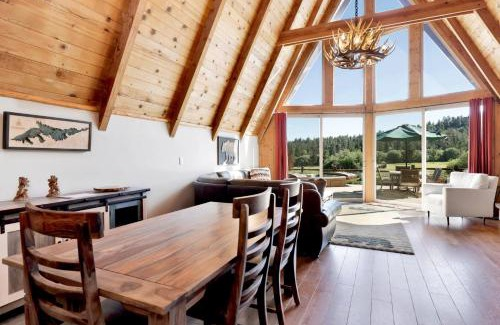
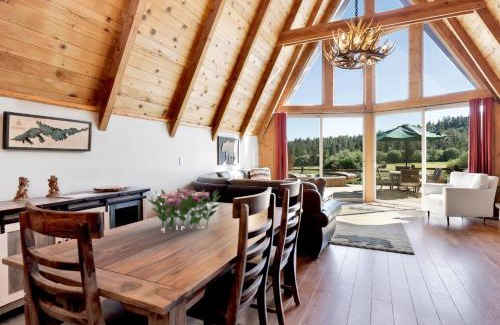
+ flower arrangement (183, 209)
